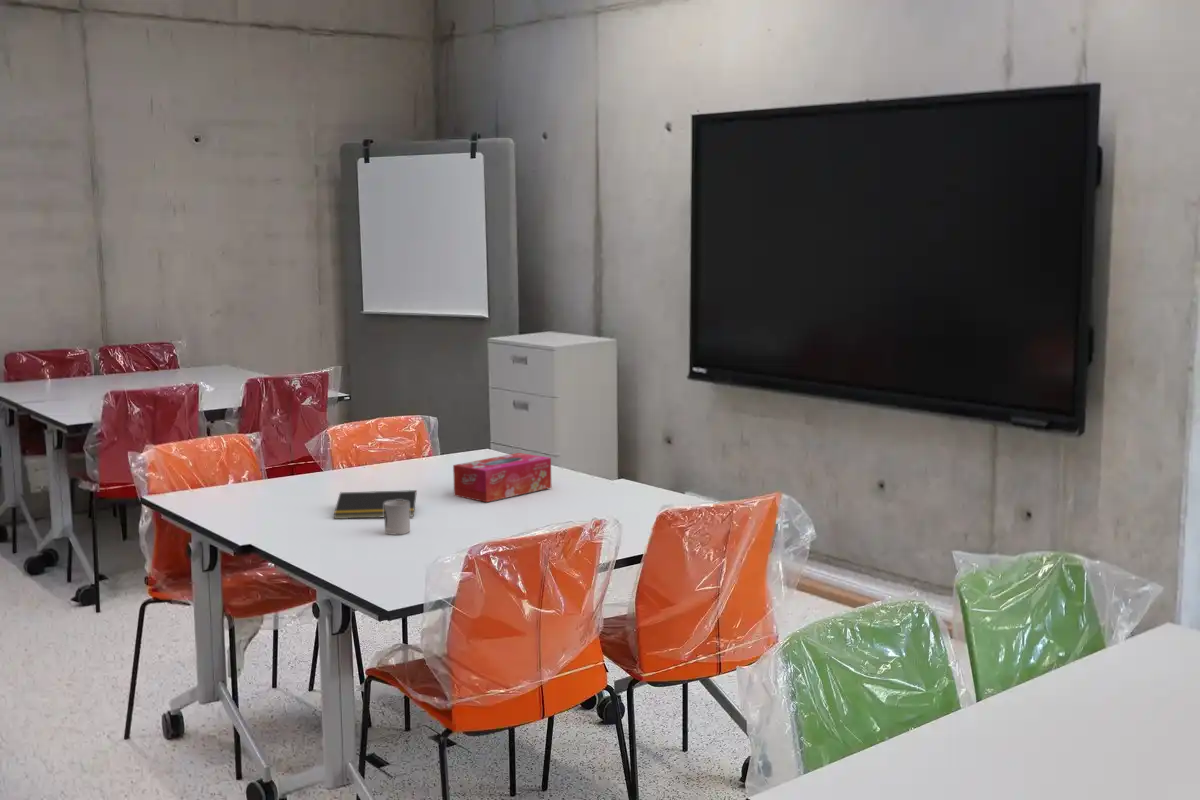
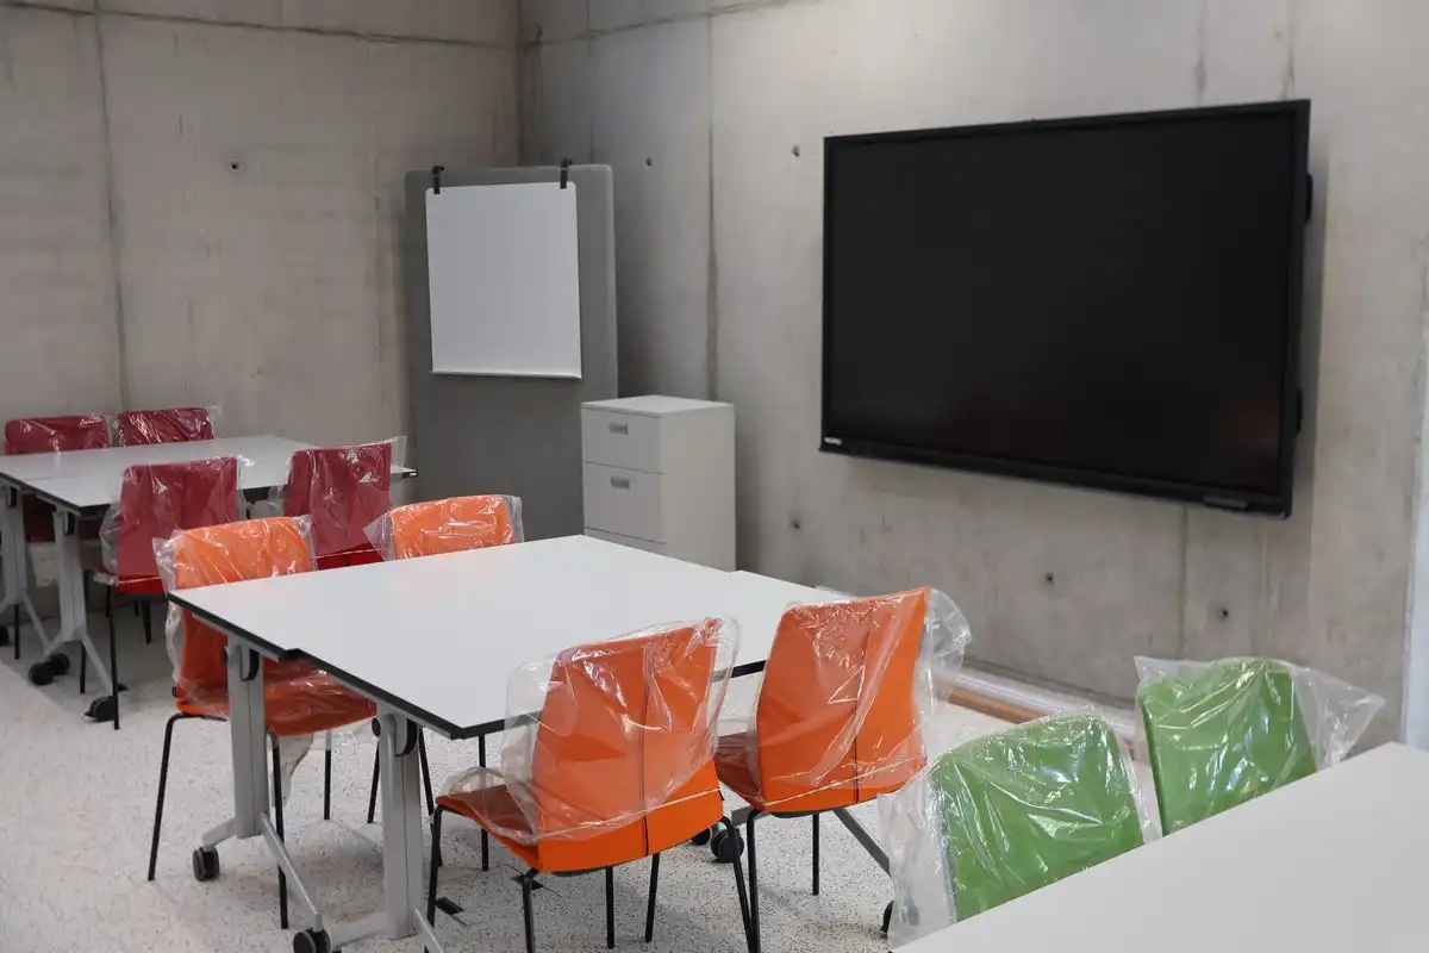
- cup (397, 516)
- tissue box (503, 476)
- notepad (376, 504)
